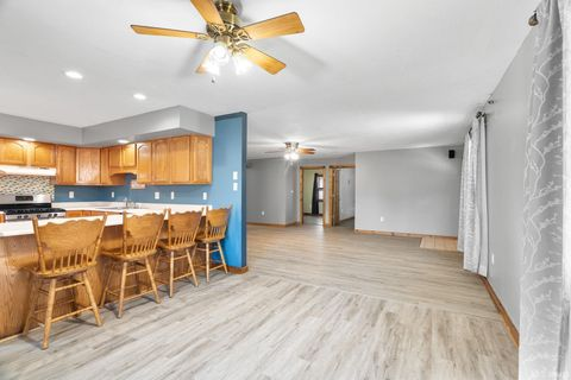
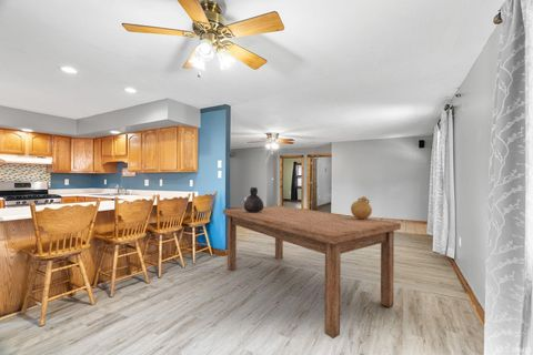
+ dining table (299, 245)
+ vessel (253, 199)
+ ceramic pot (360, 207)
